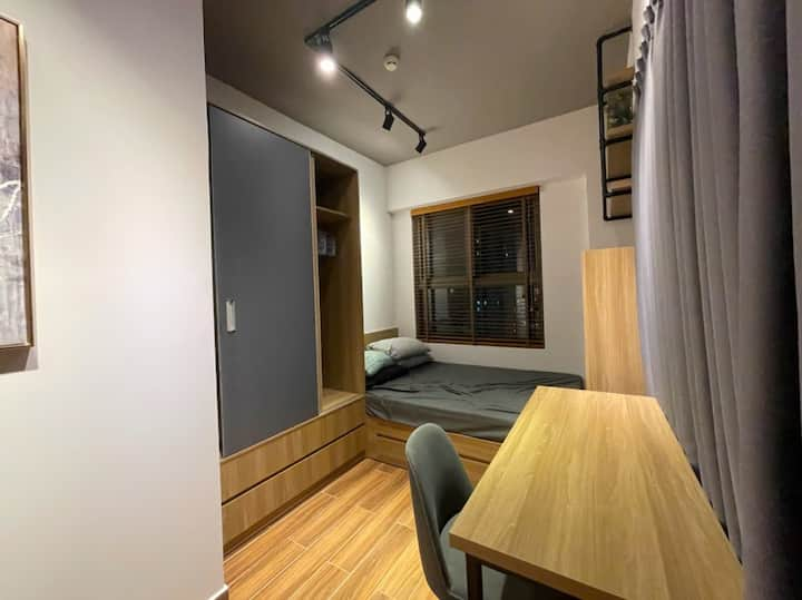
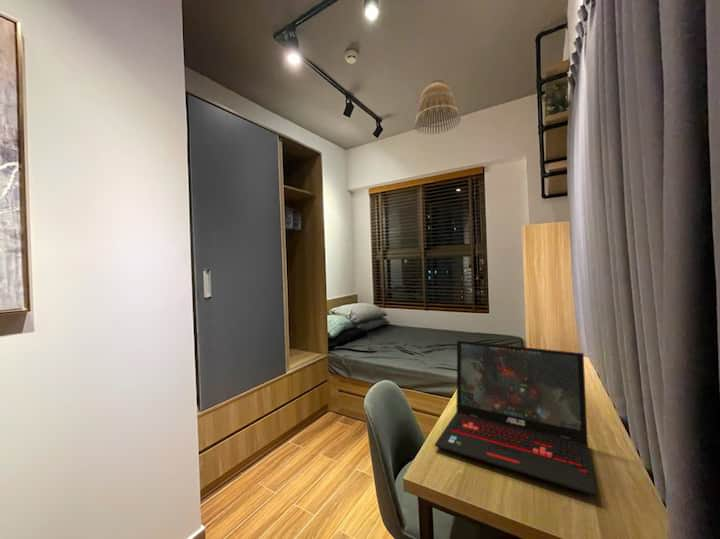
+ lamp shade (435, 103)
+ laptop (509, 400)
